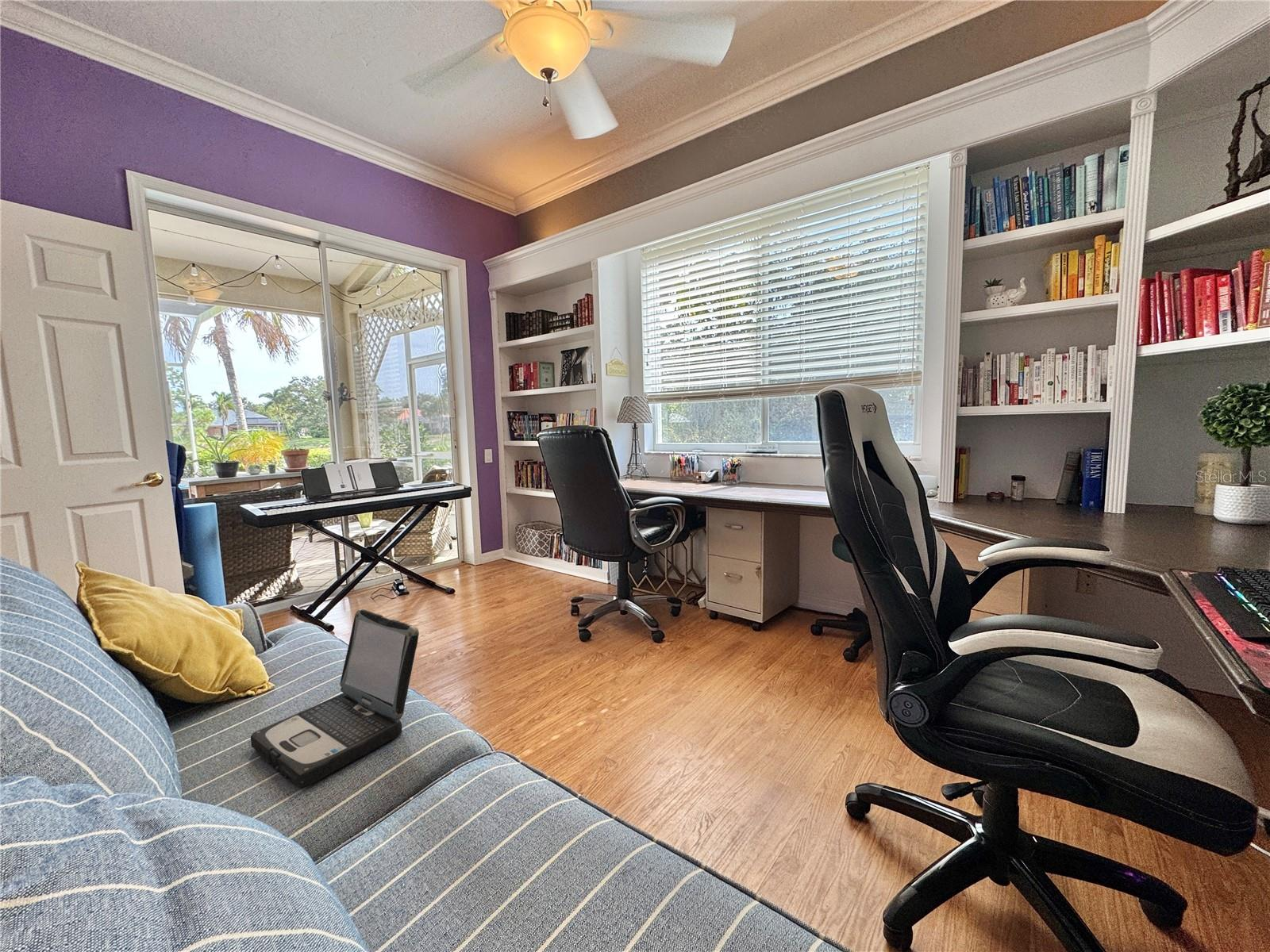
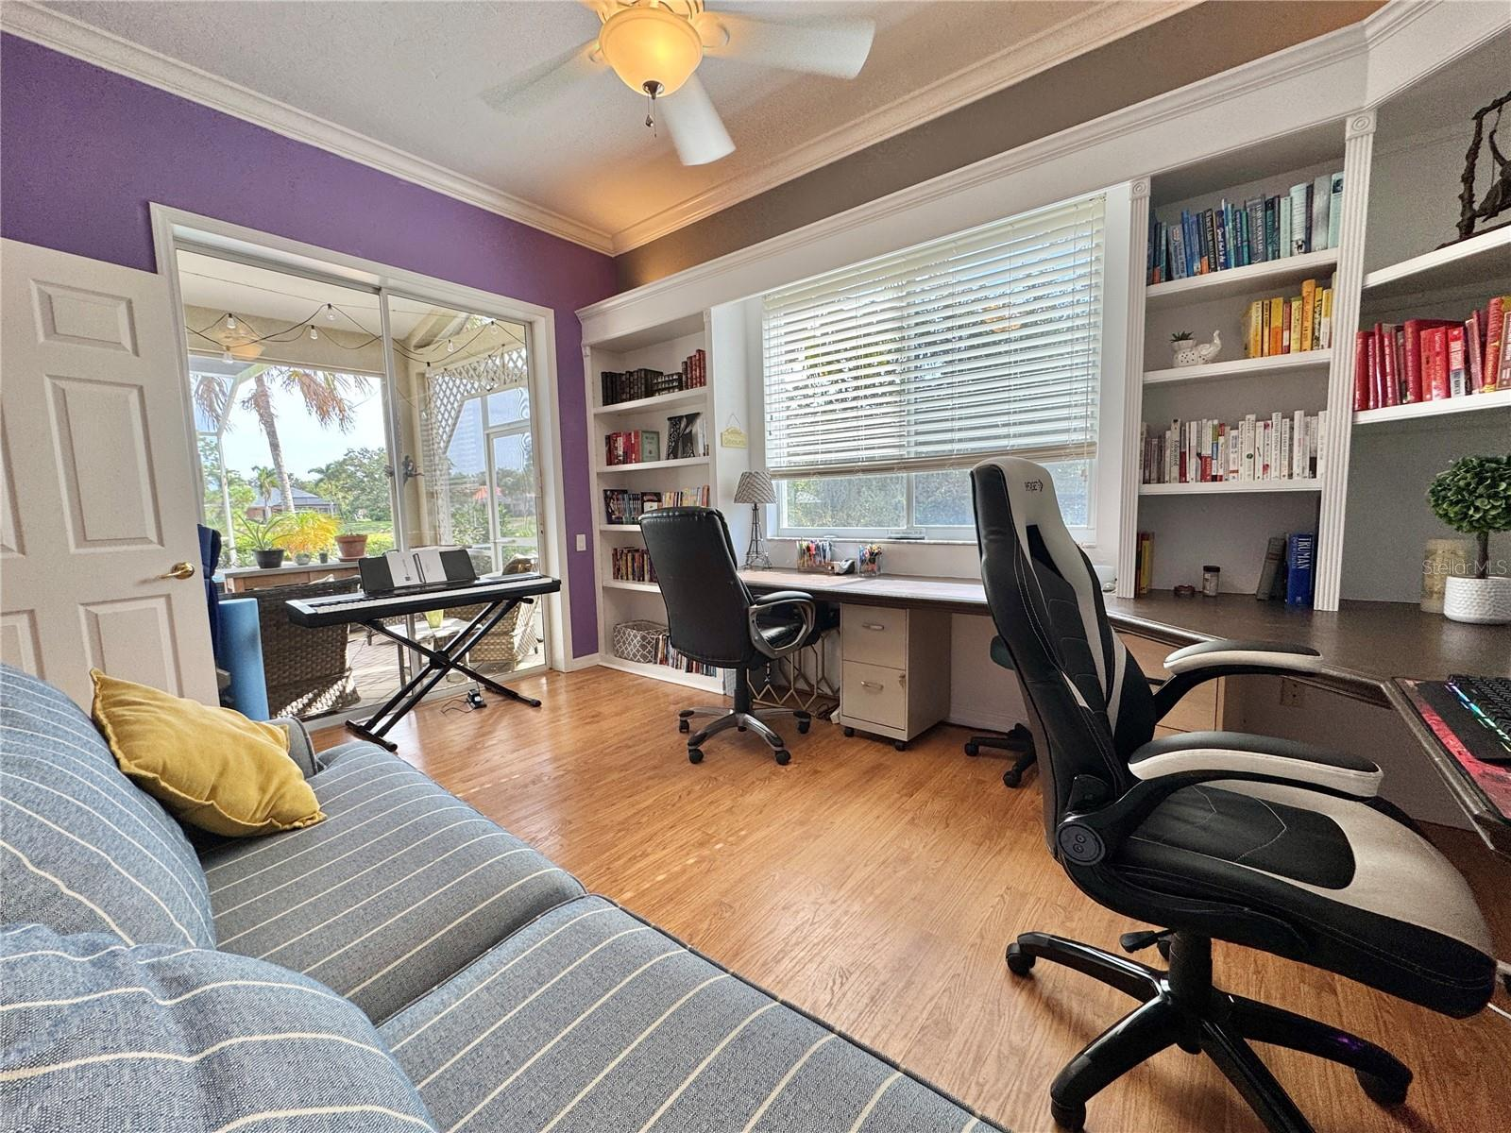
- laptop (340, 683)
